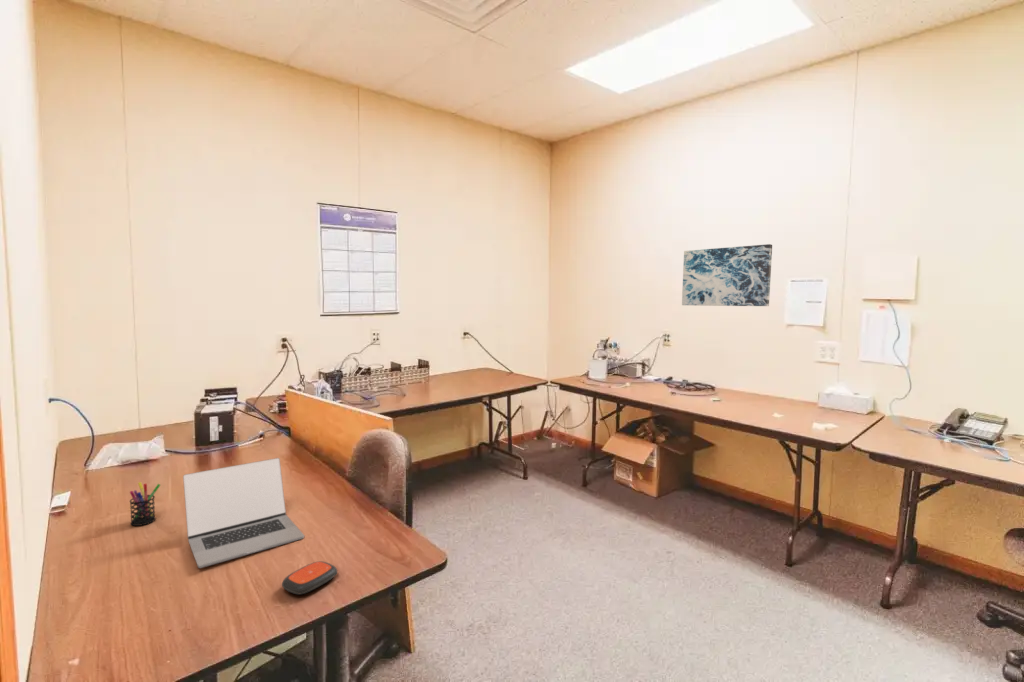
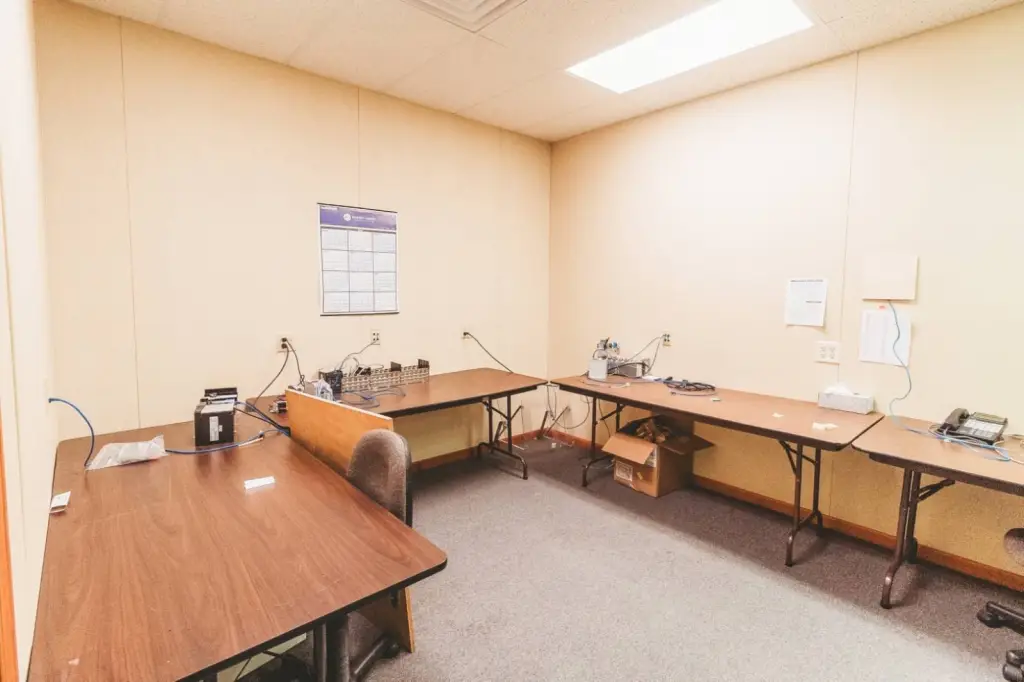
- remote control (310, 577)
- pen holder (145, 501)
- wall art (724, 277)
- laptop (243, 506)
